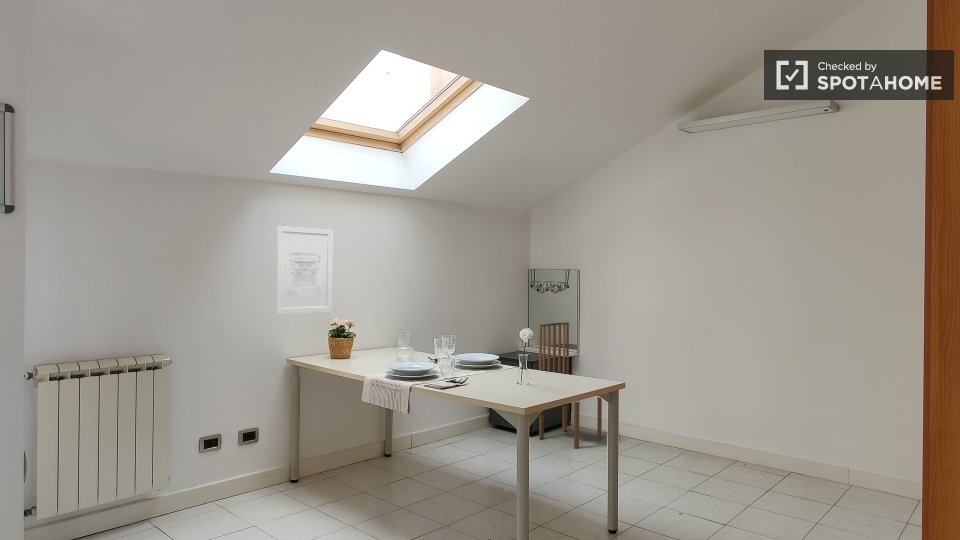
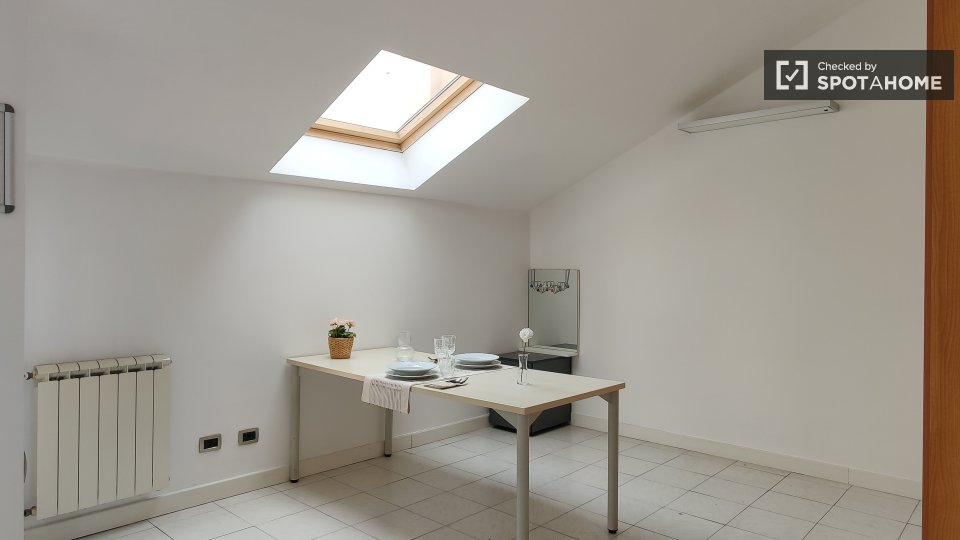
- wall art (305, 270)
- dining chair (568, 373)
